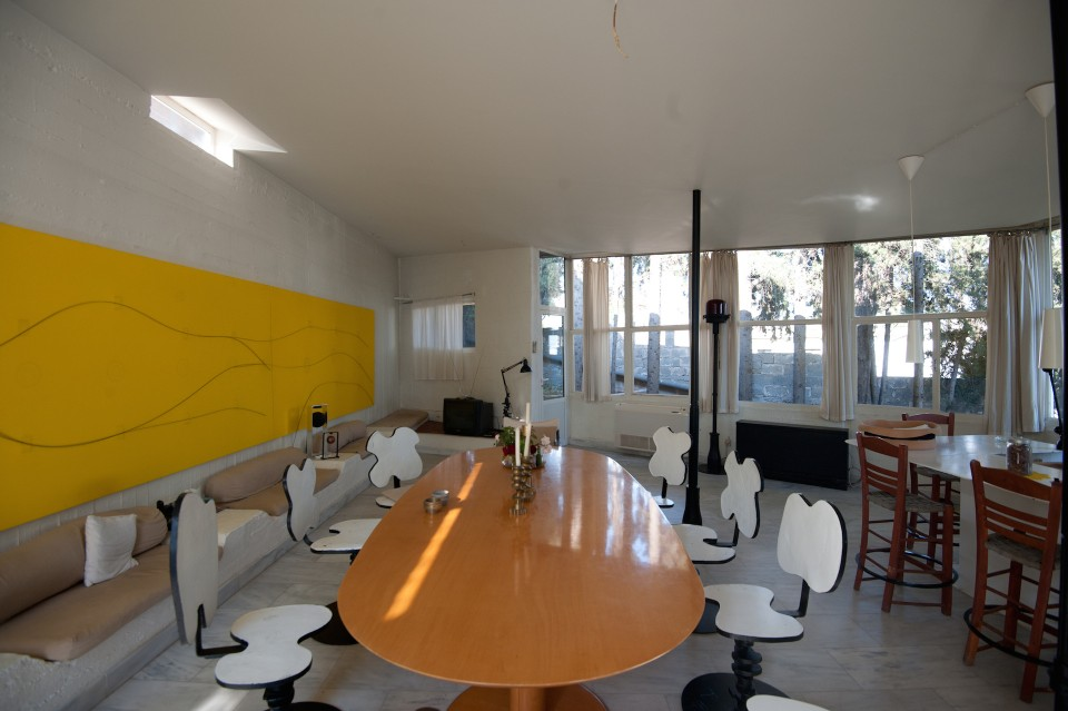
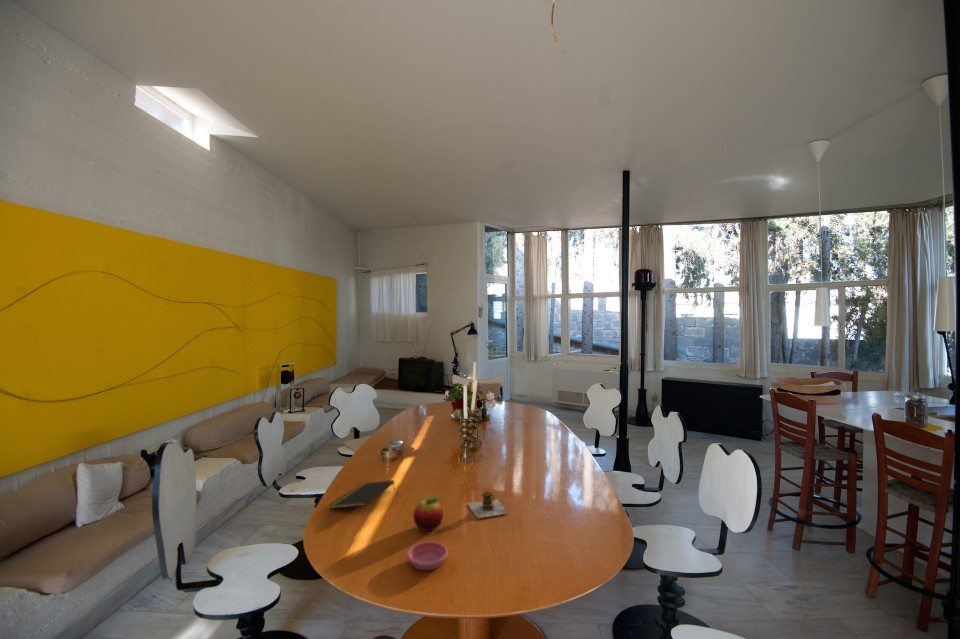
+ notepad (363, 493)
+ fruit (428, 513)
+ saucer (427, 556)
+ teapot (487, 499)
